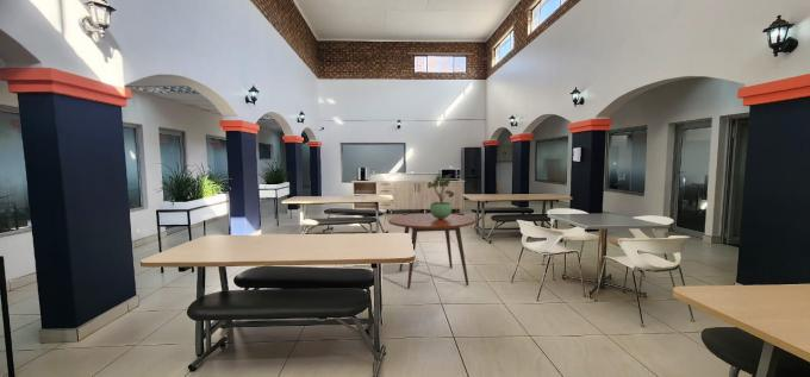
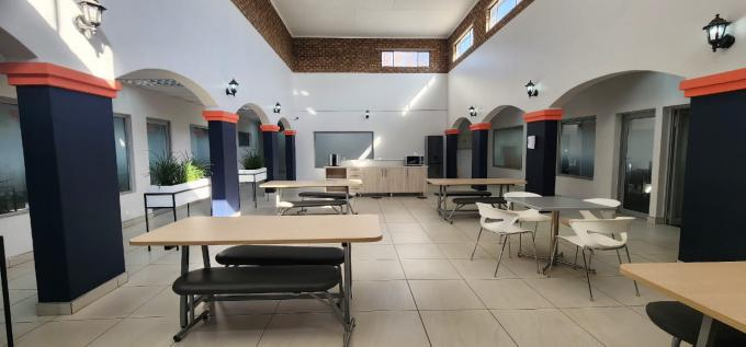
- potted plant (440, 196)
- dining table (447, 246)
